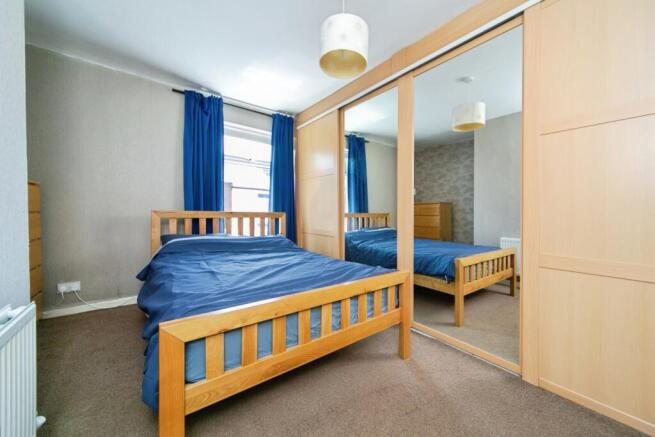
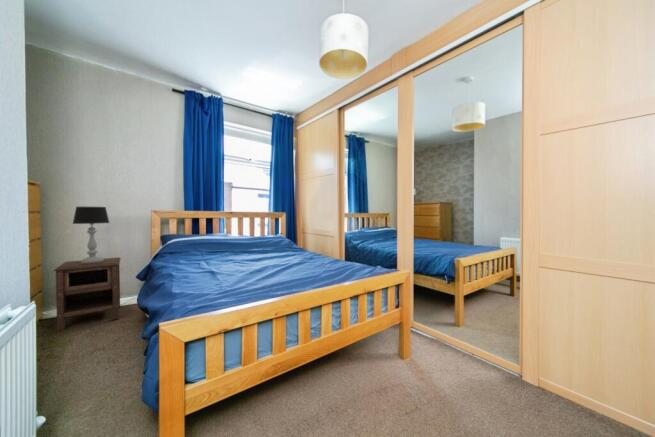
+ nightstand (91, 289)
+ table lamp (91, 234)
